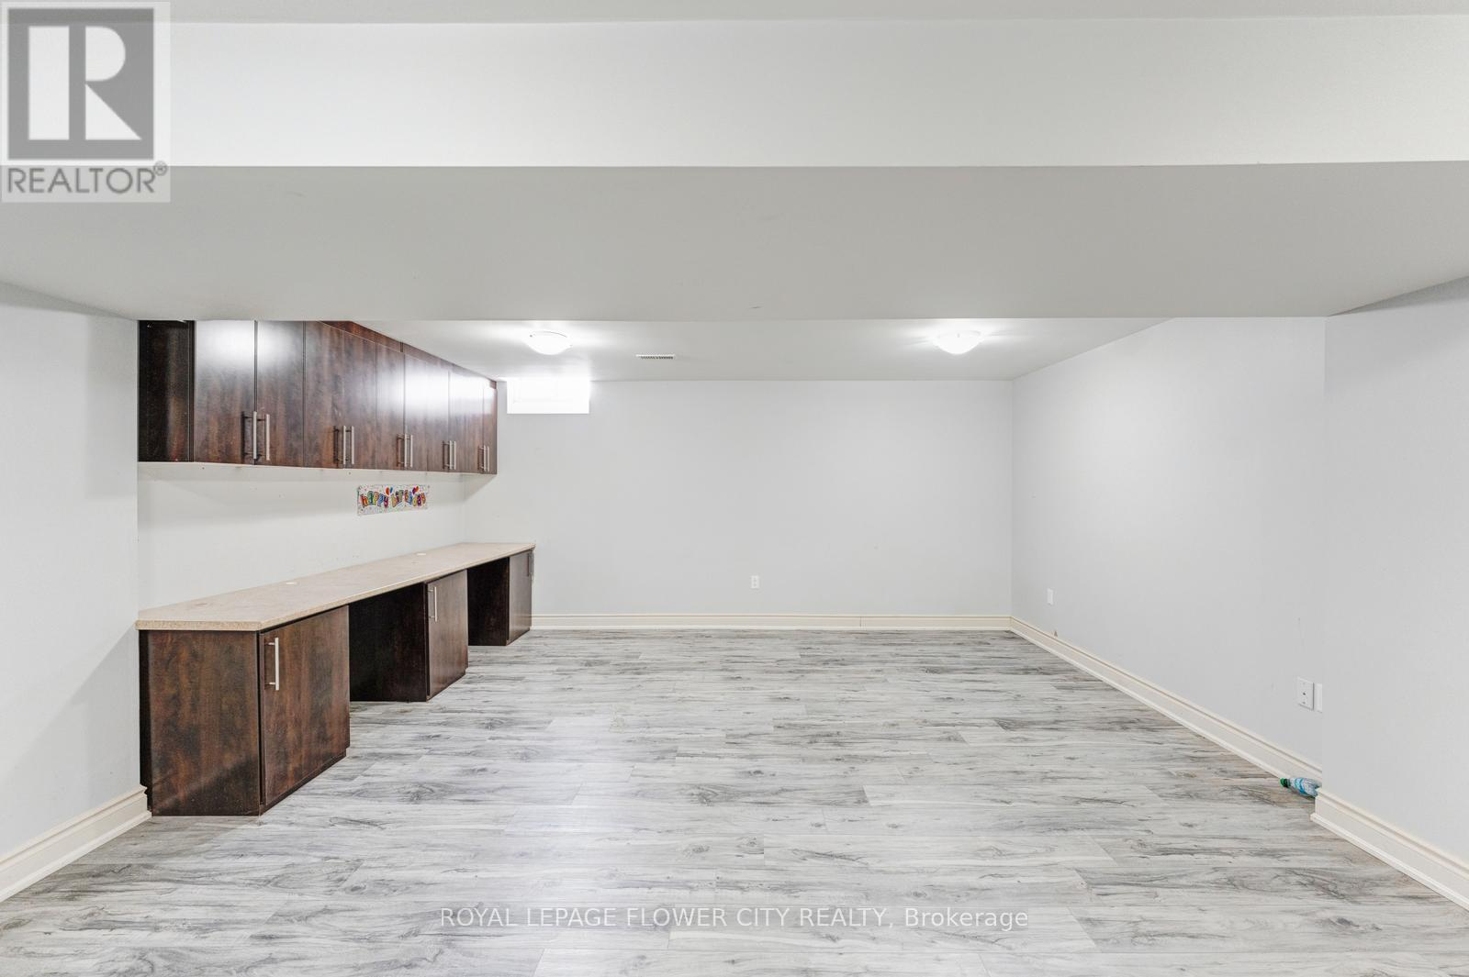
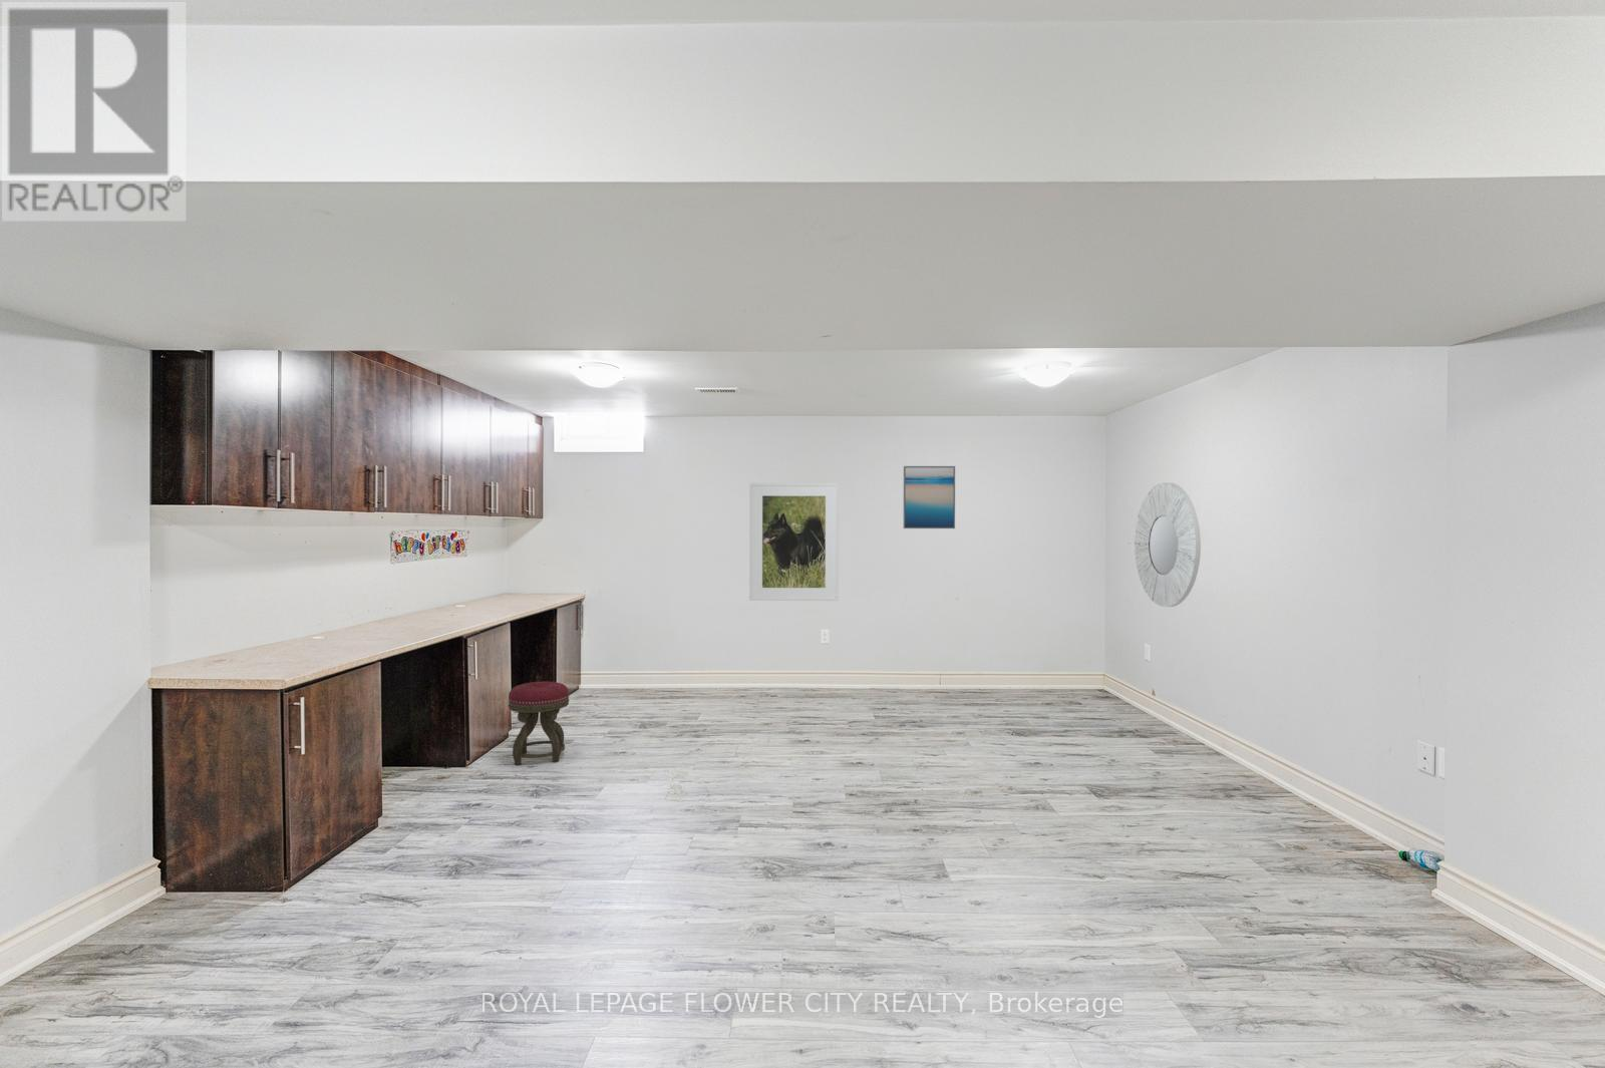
+ wall art (929, 497)
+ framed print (793, 541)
+ stool (540, 720)
+ mirror (1165, 545)
